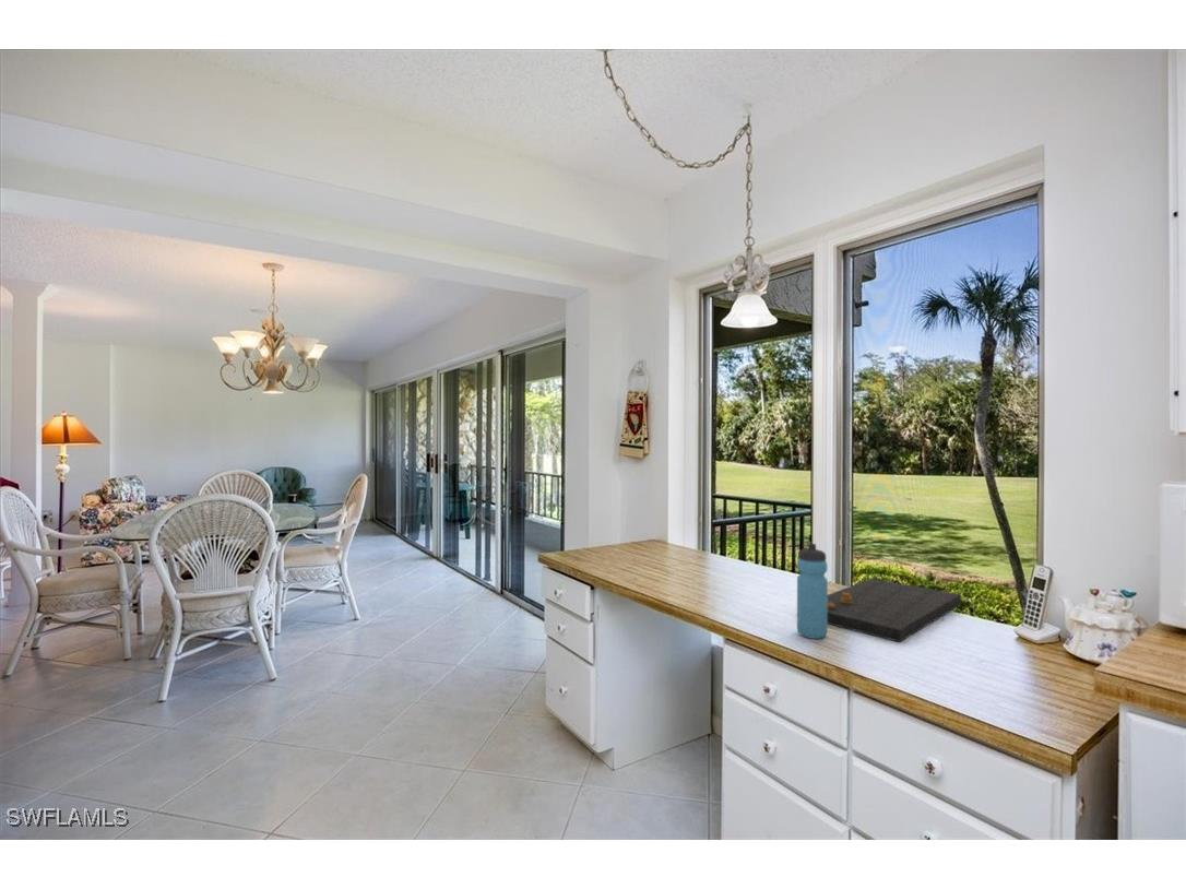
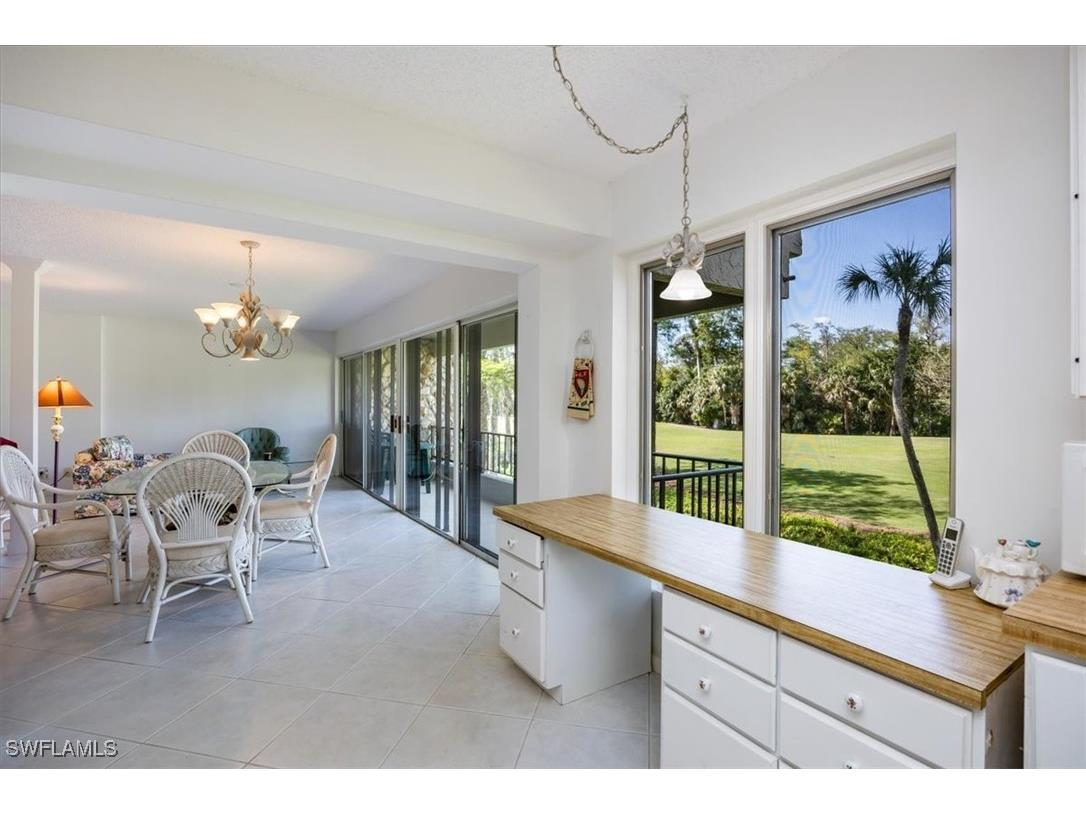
- cutting board (882, 600)
- water bottle (811, 589)
